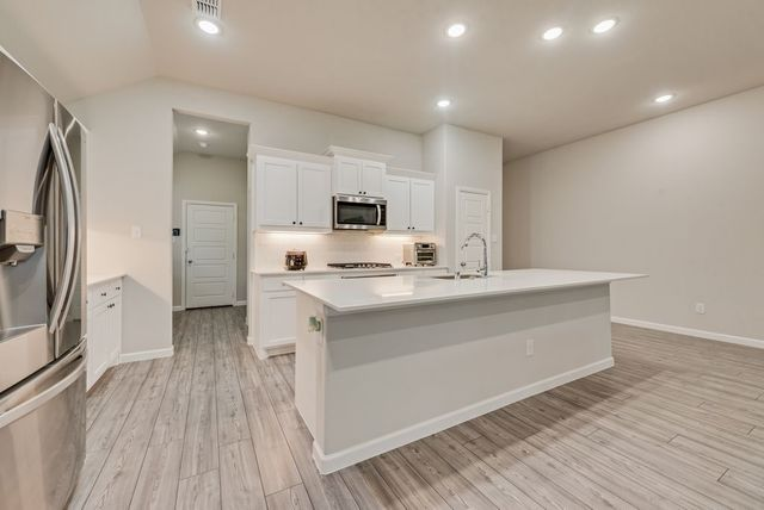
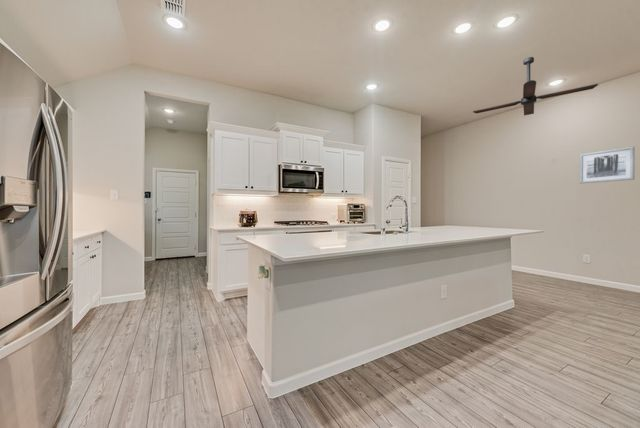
+ wall art (605, 166)
+ ceiling fan (528, 81)
